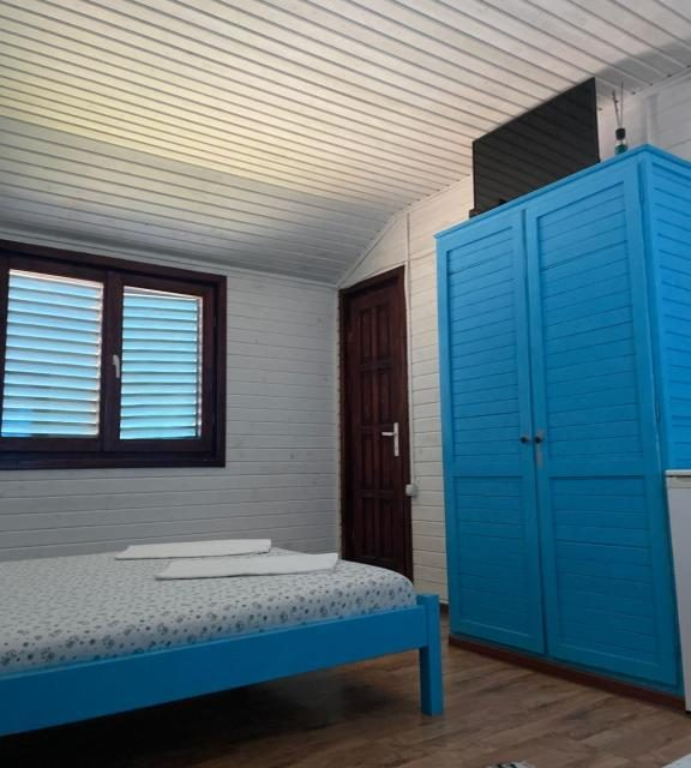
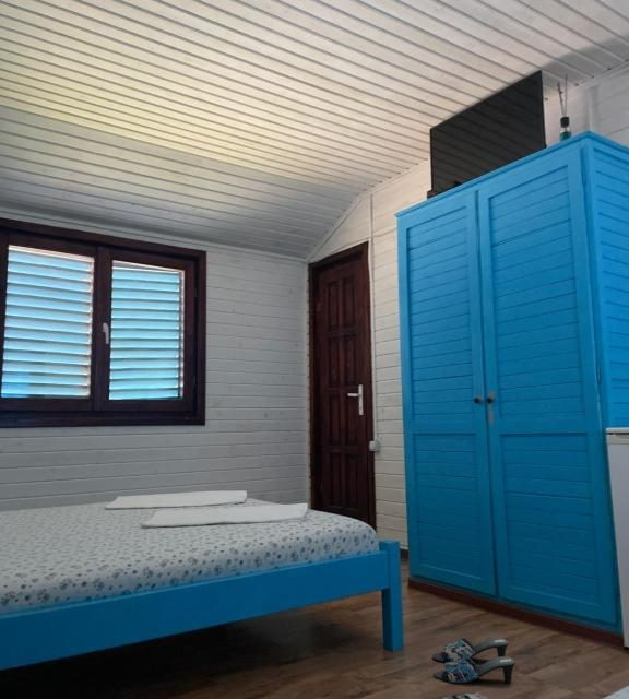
+ slippers (472, 656)
